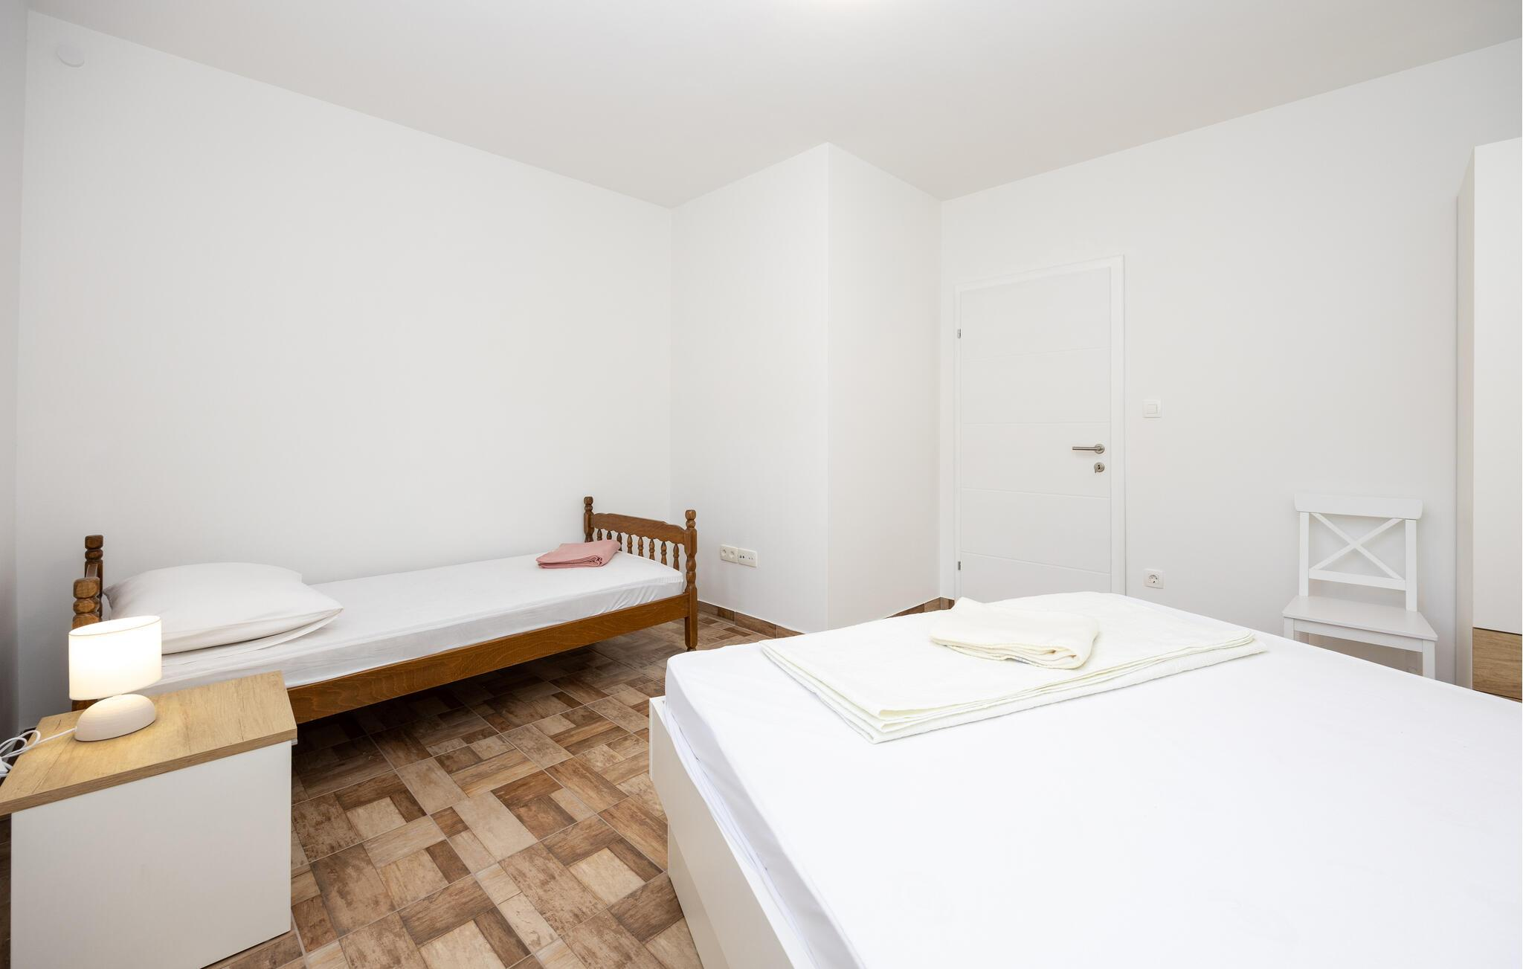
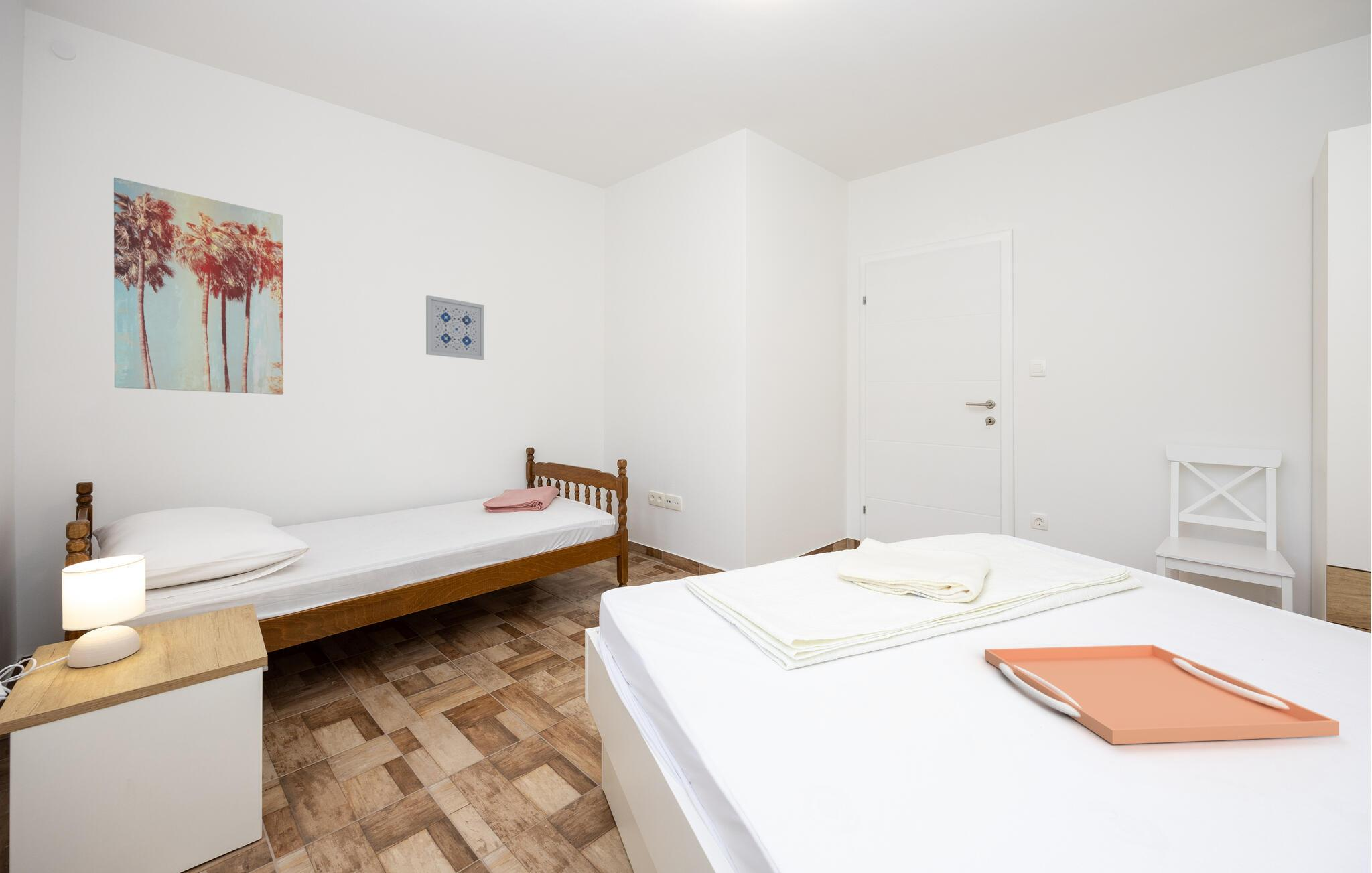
+ serving tray (1136, 685)
+ wall art (205, 295)
+ wall art (456, 329)
